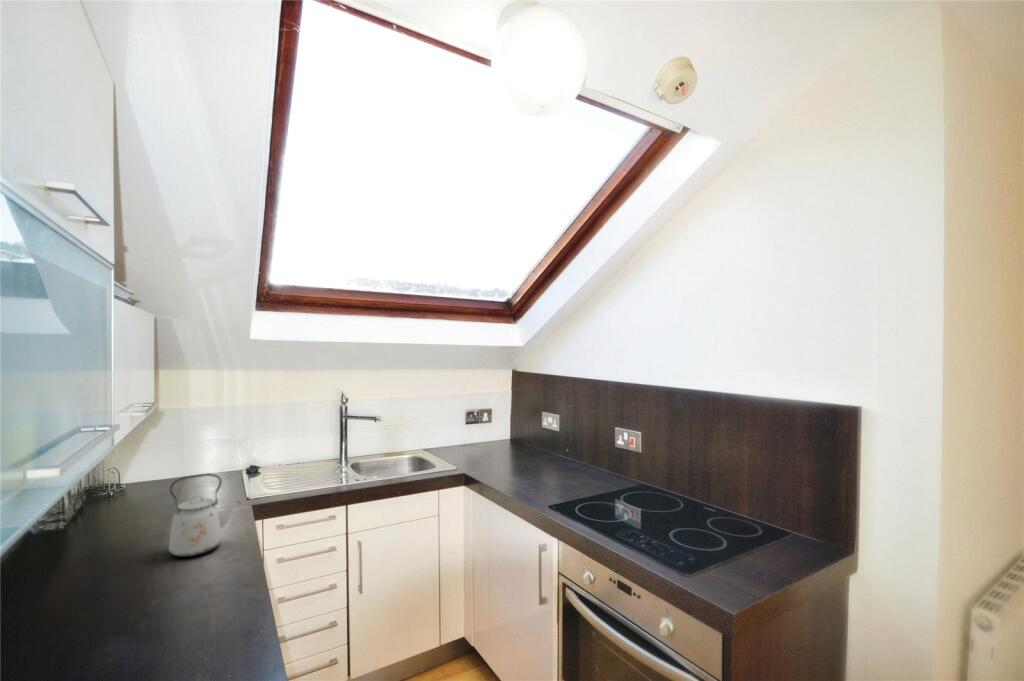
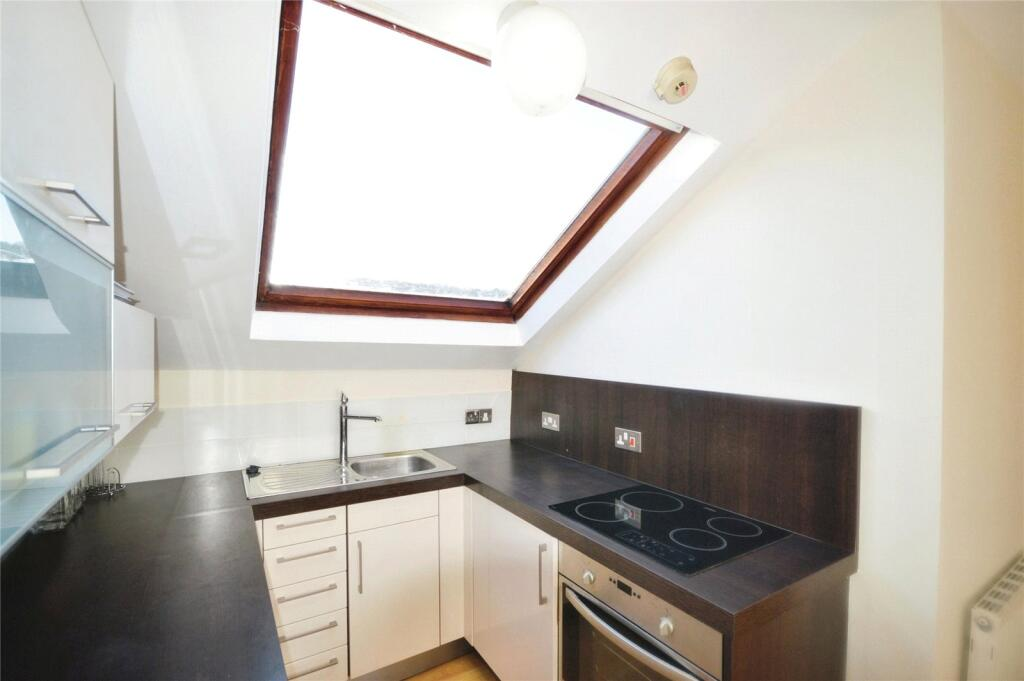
- kettle (206, 510)
